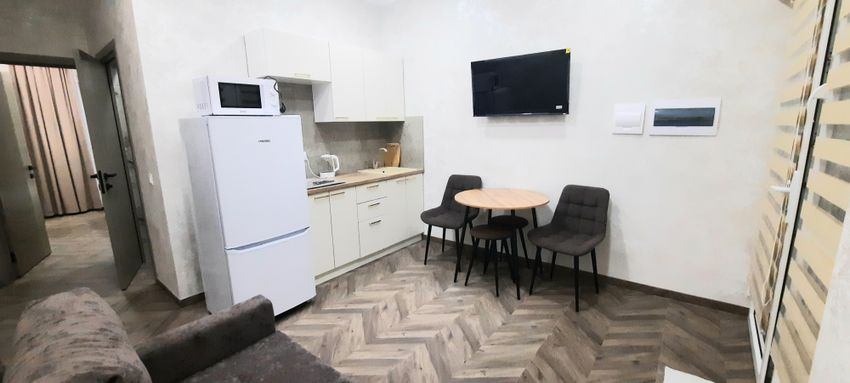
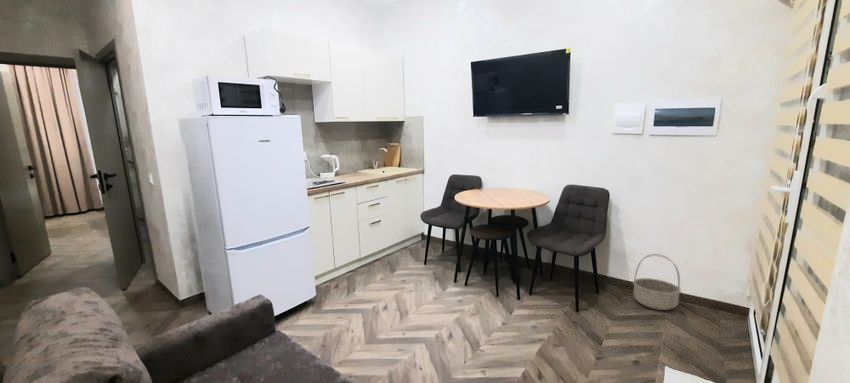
+ basket (656, 279)
